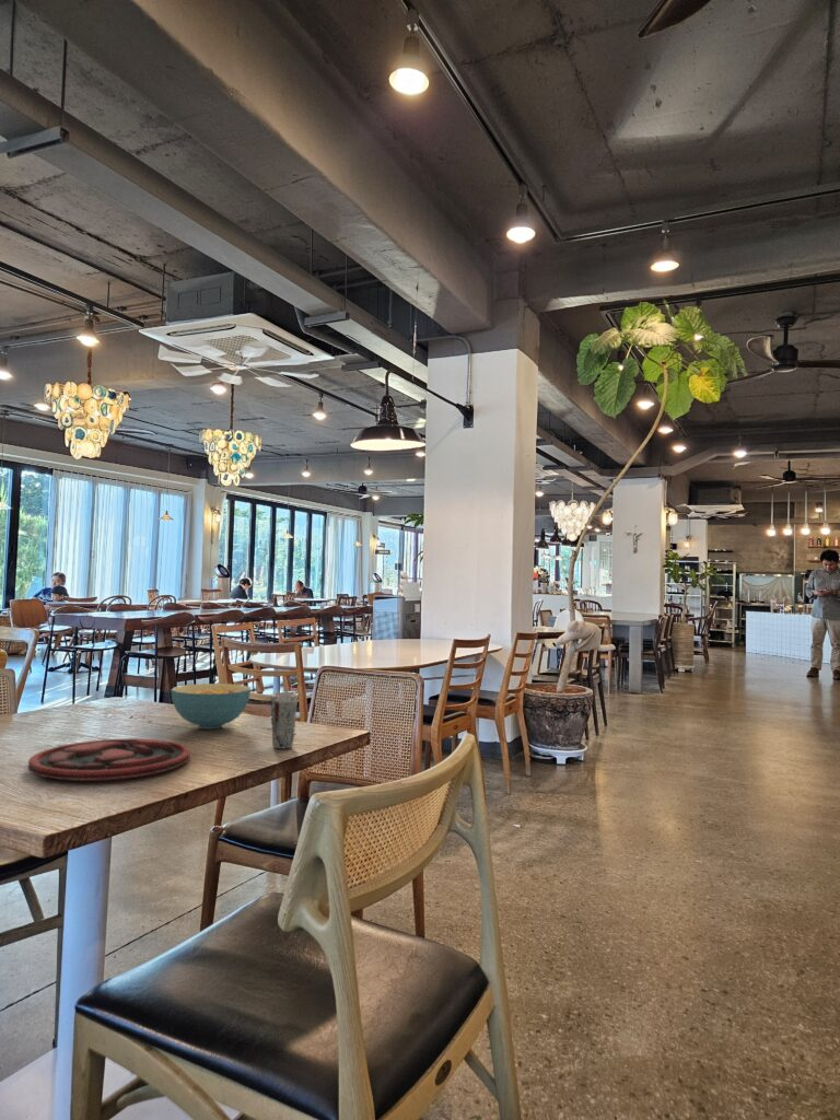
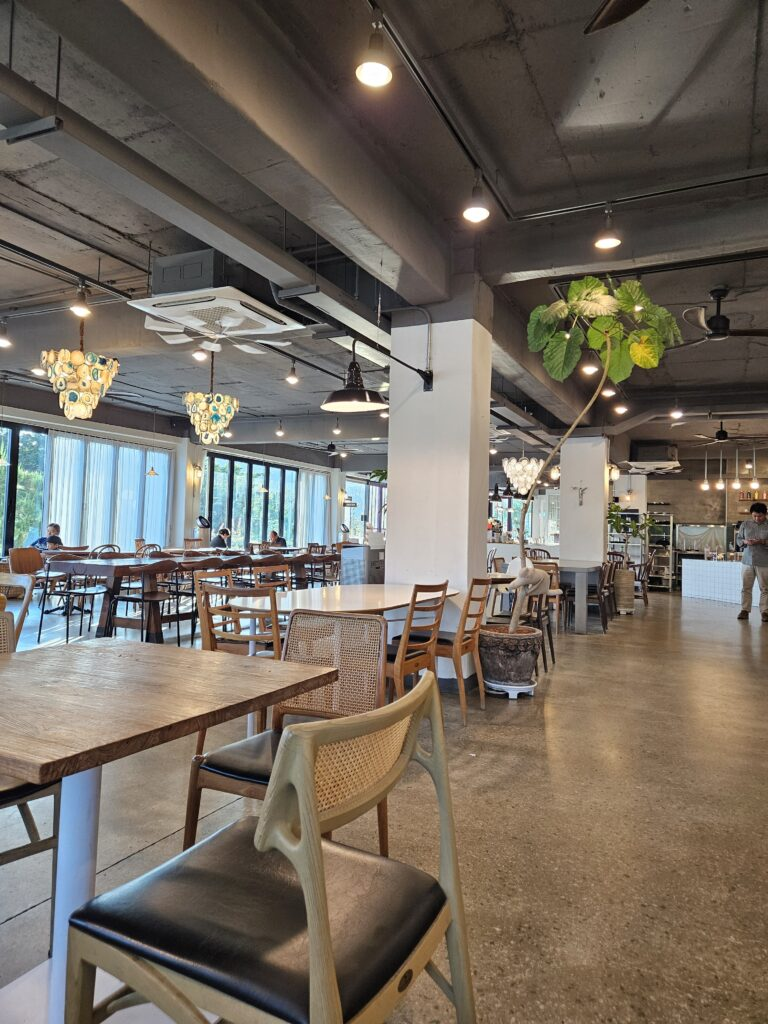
- cereal bowl (211, 707)
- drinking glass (283, 720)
- plate (112, 756)
